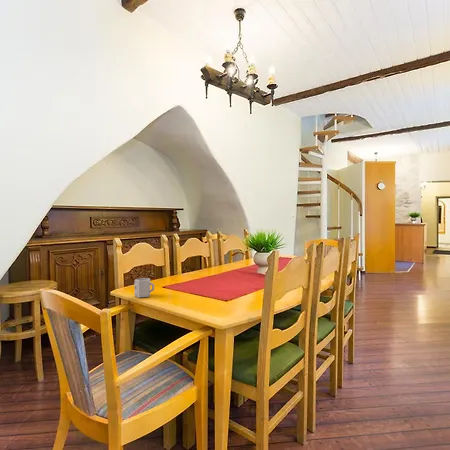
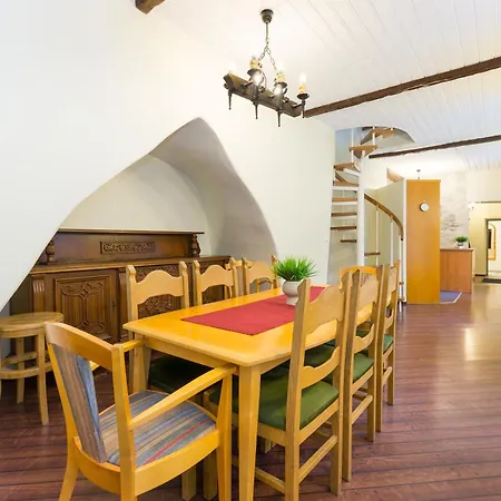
- cup (144, 287)
